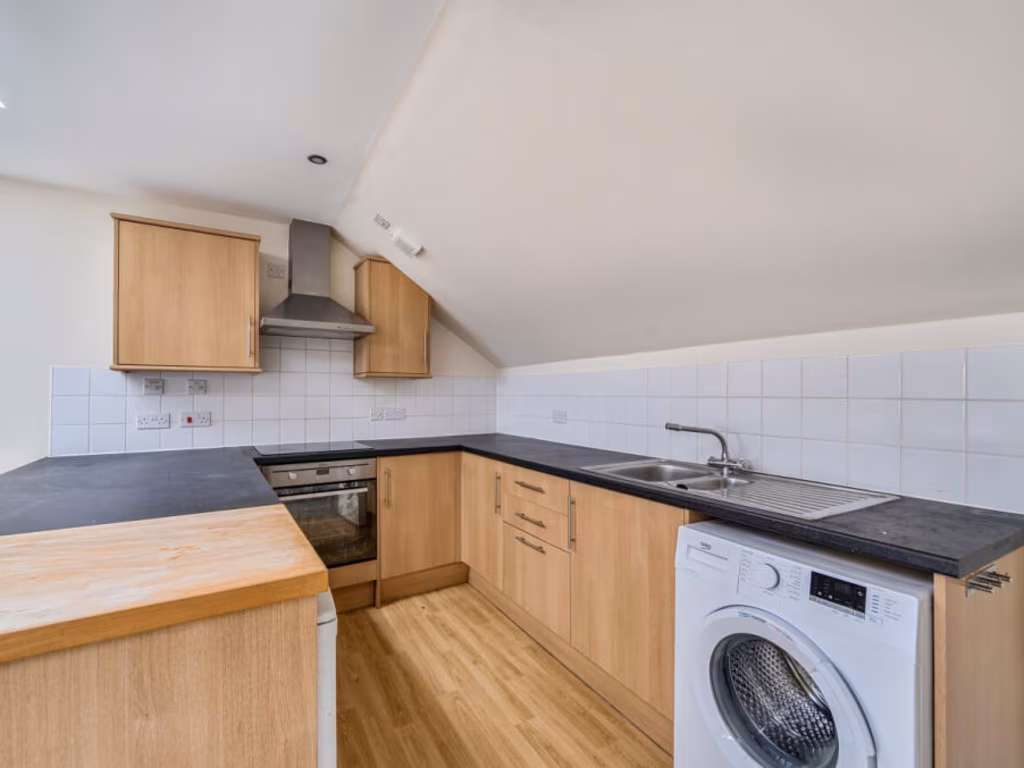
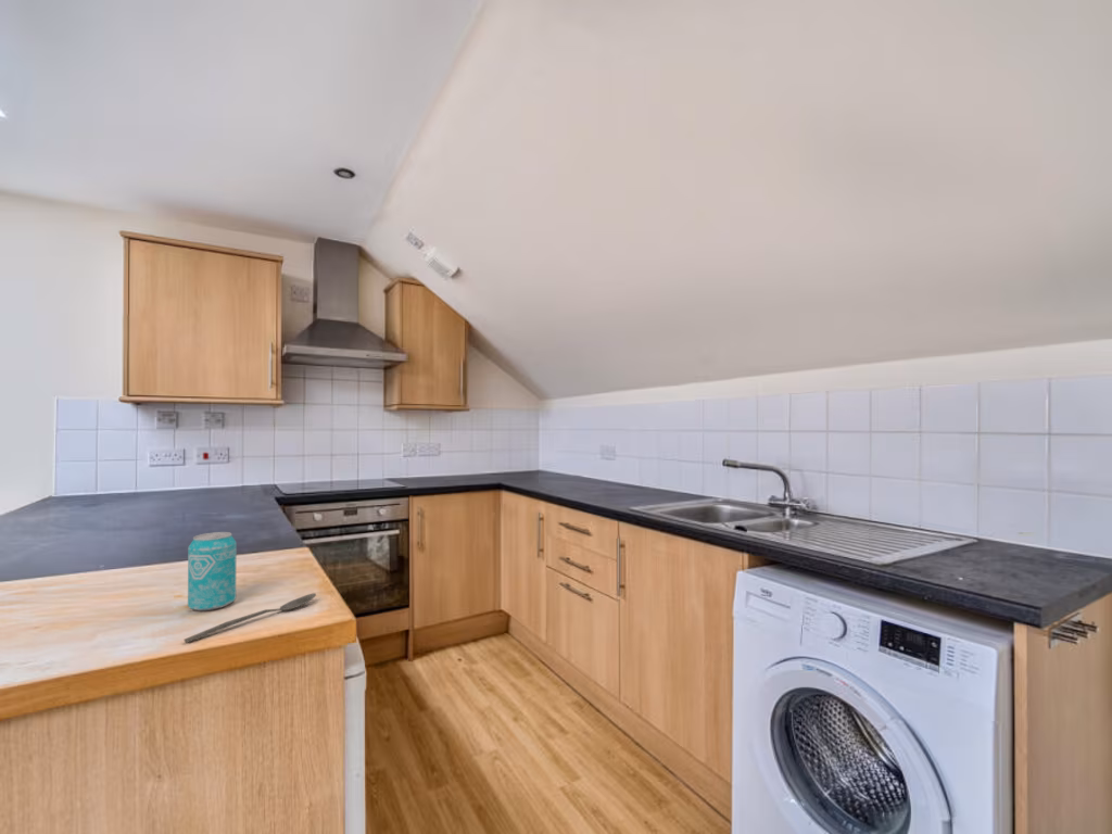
+ beverage can (212, 570)
+ spoon (256, 615)
